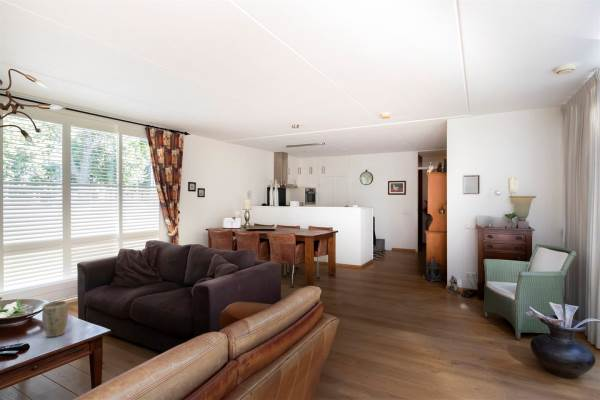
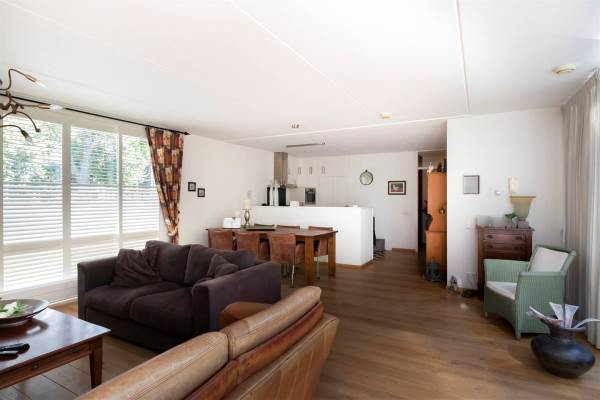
- plant pot (55, 319)
